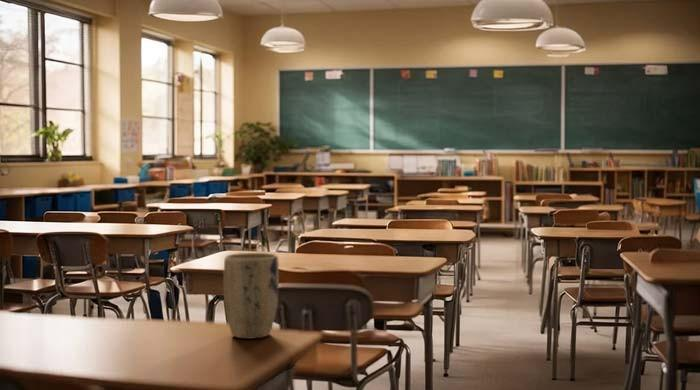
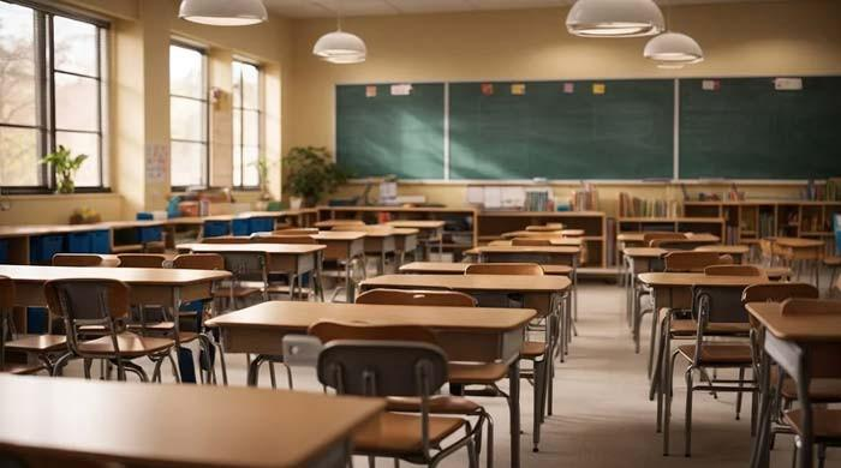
- plant pot (251, 295)
